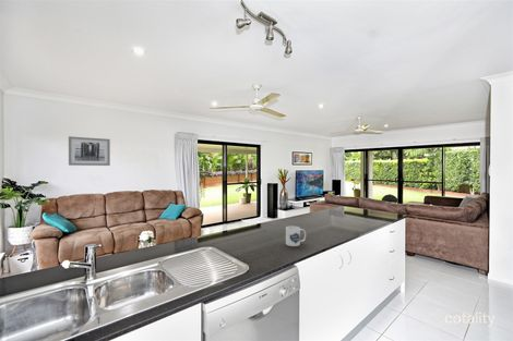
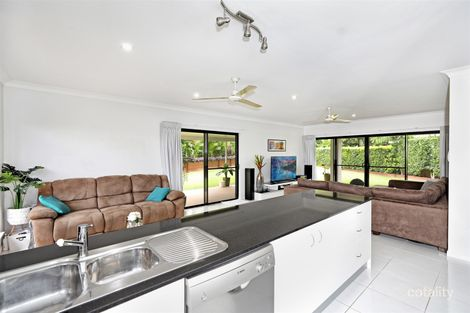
- mug (295, 235)
- wall art (90, 151)
